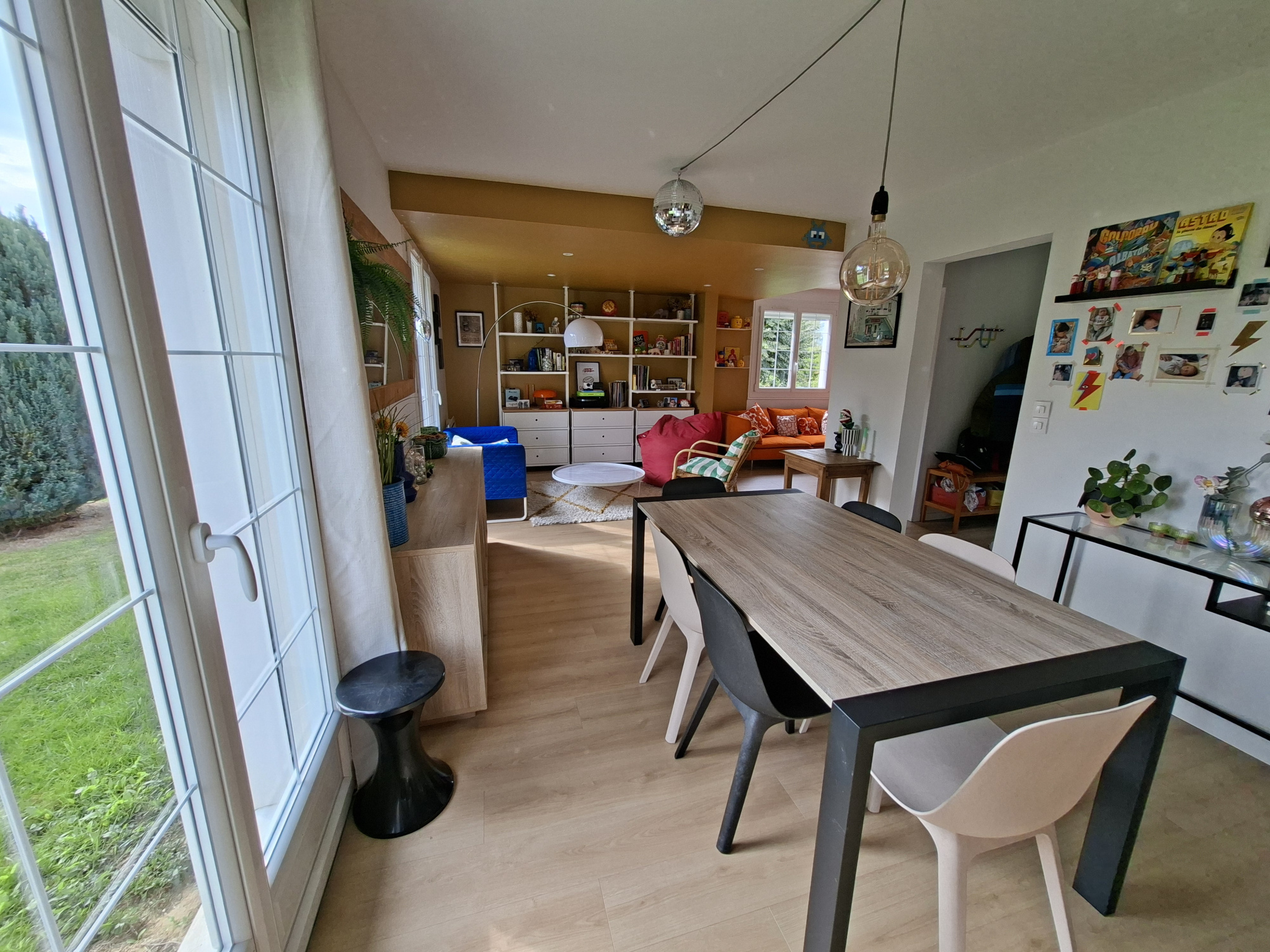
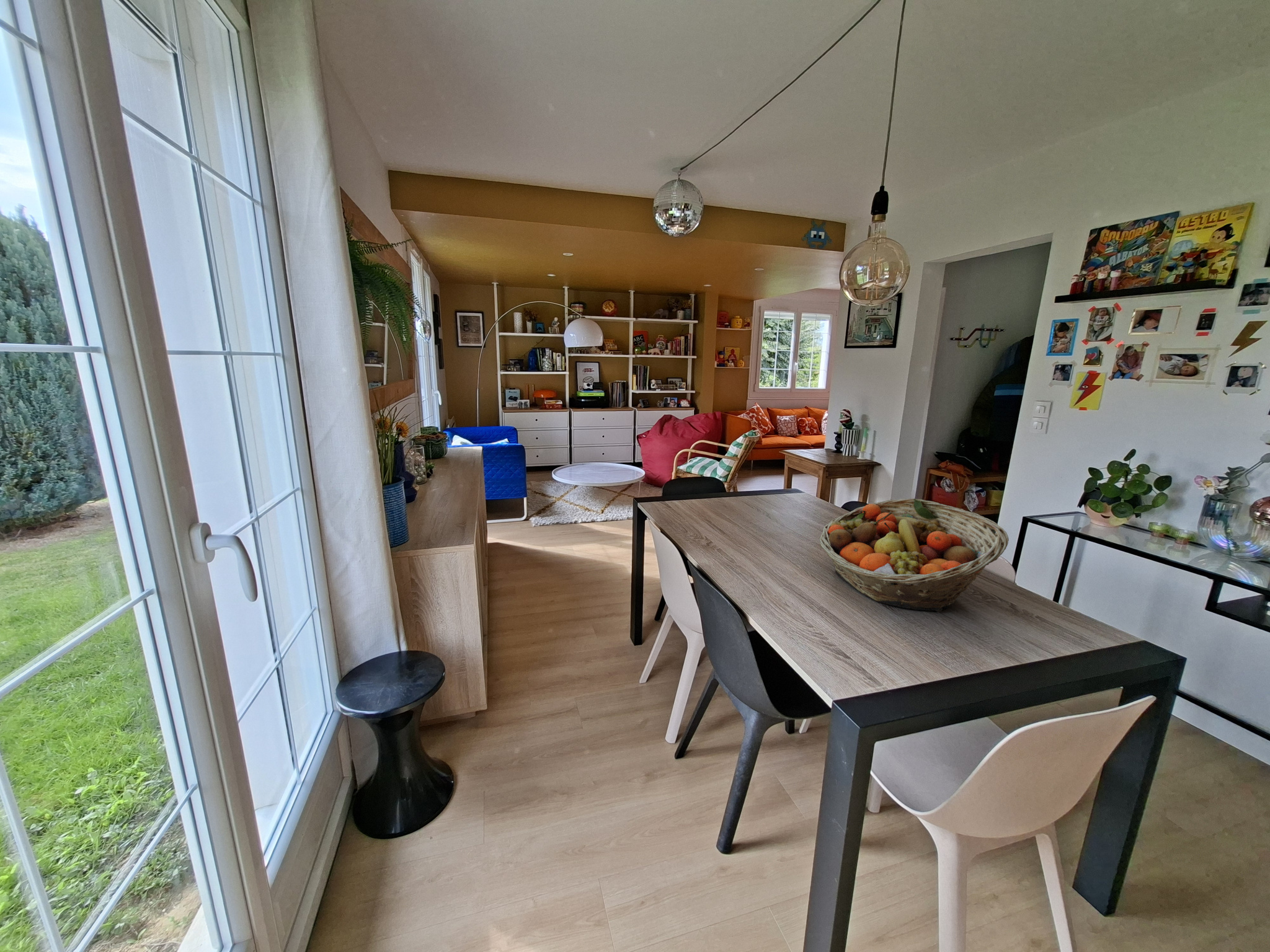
+ fruit basket (902, 547)
